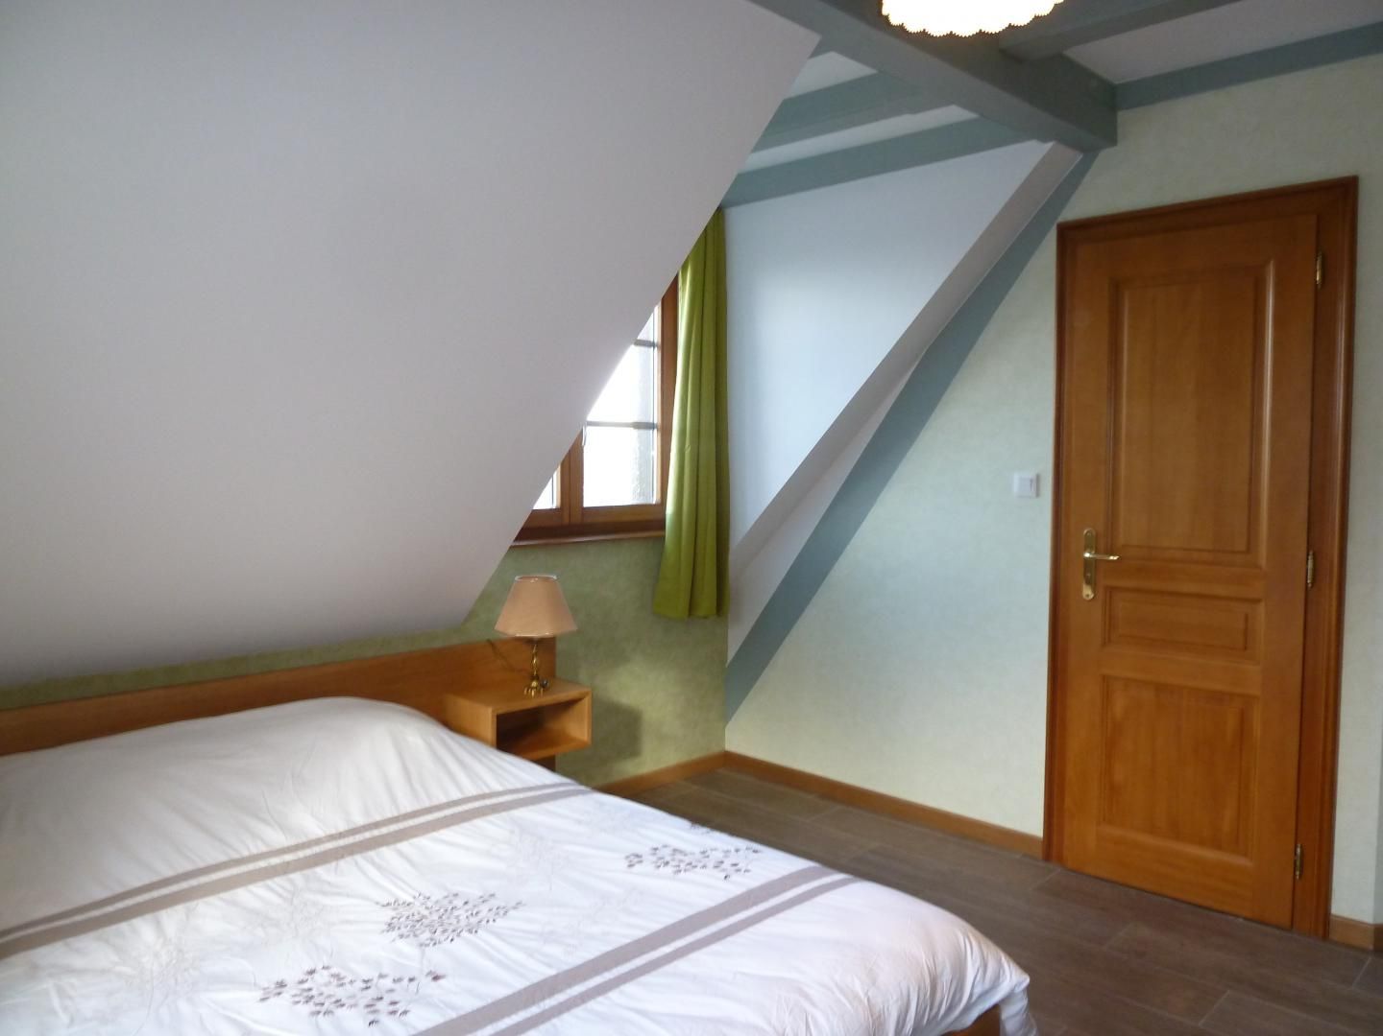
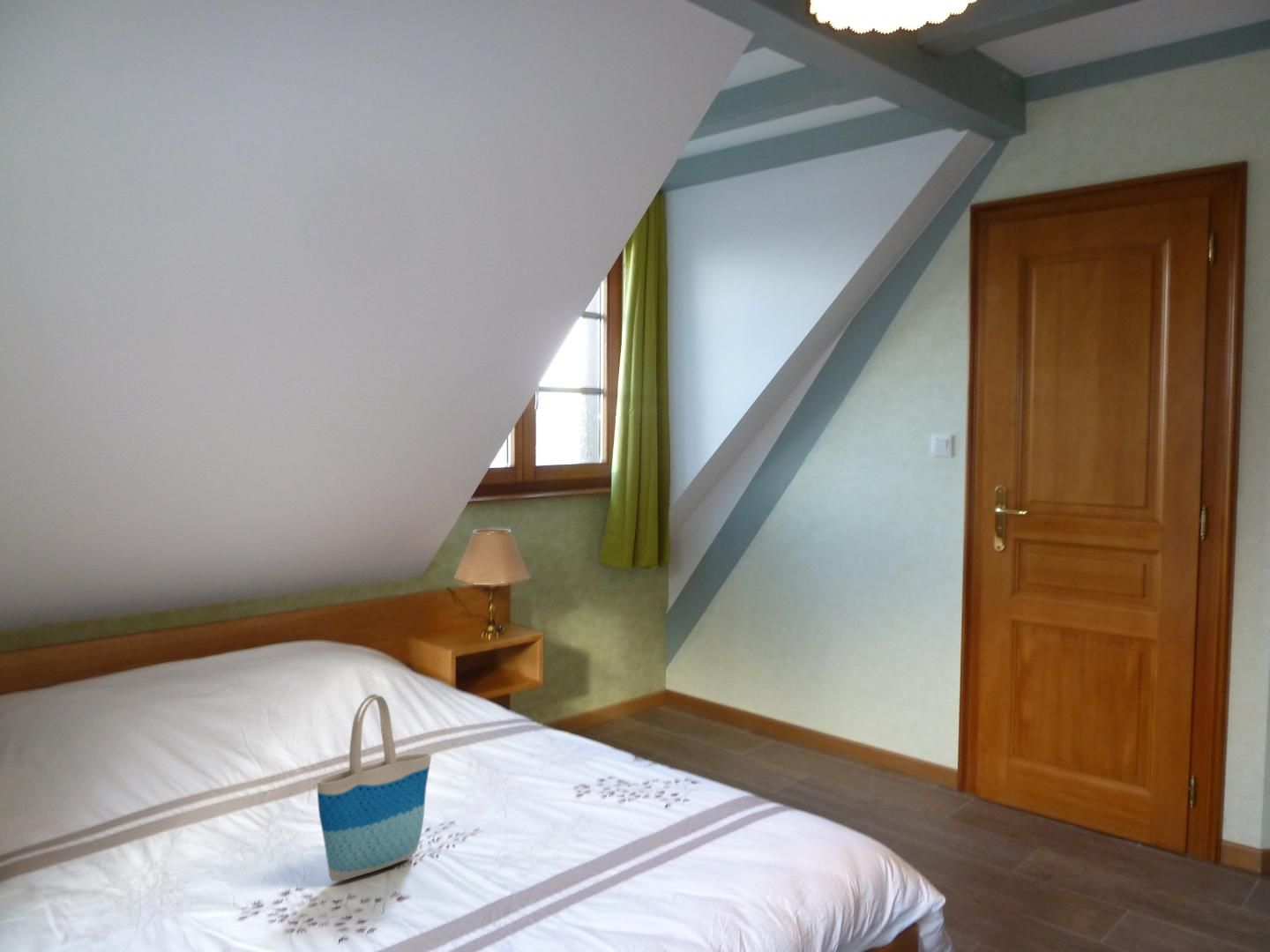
+ tote bag (377, 782)
